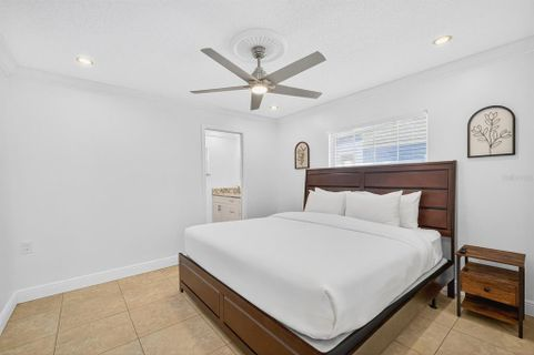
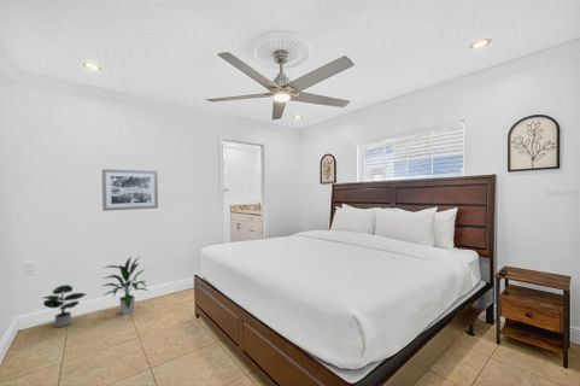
+ wall art (131, 189)
+ potted plant (65, 305)
+ indoor plant (125, 285)
